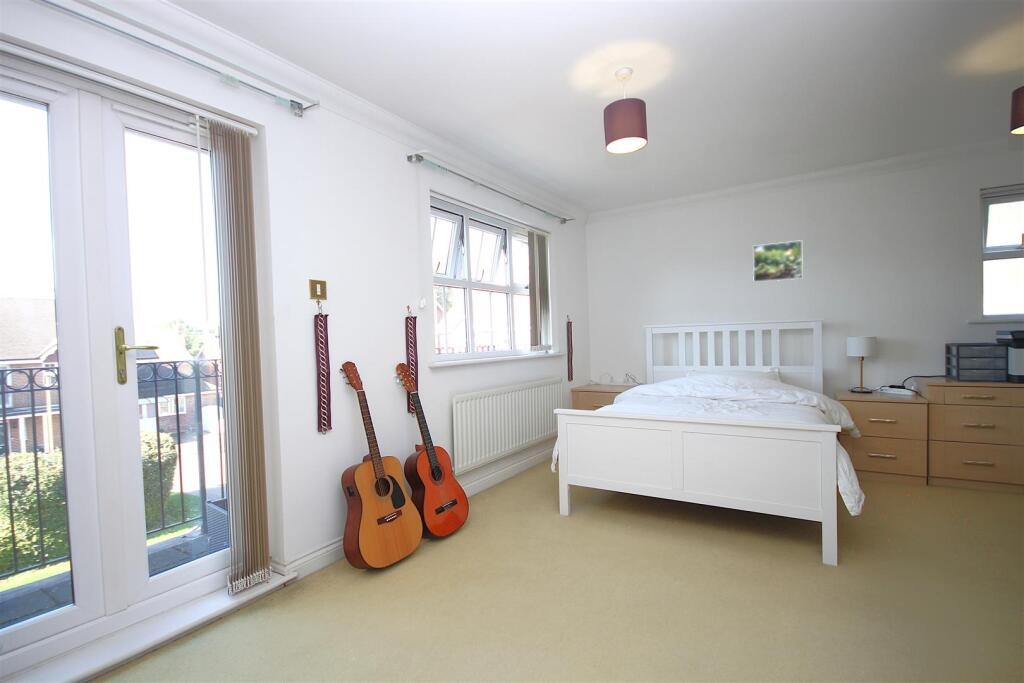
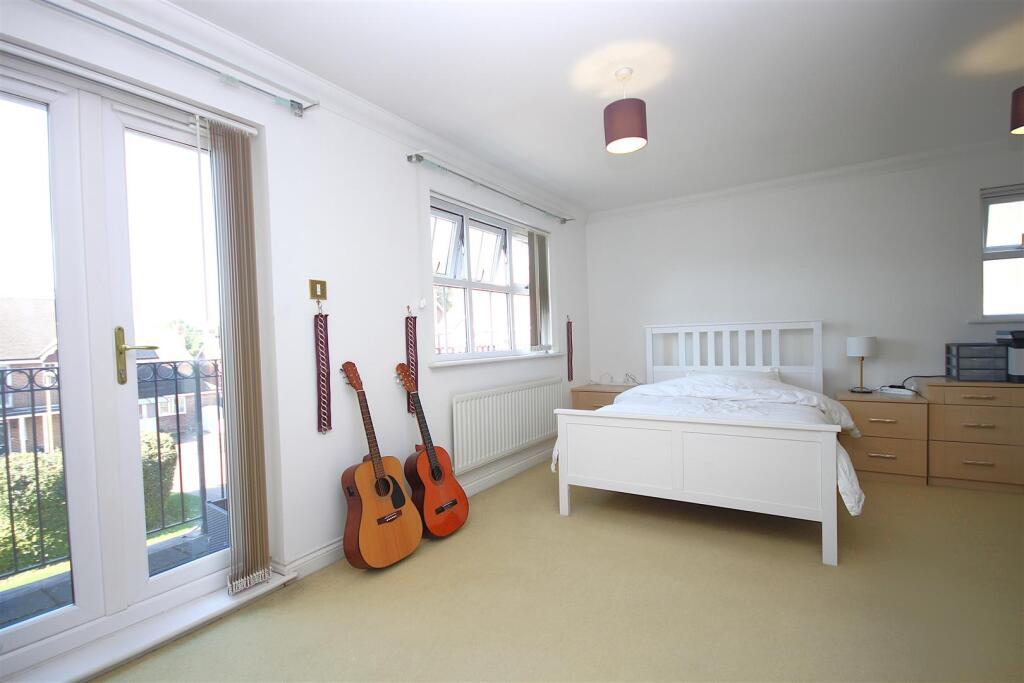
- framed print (777, 261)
